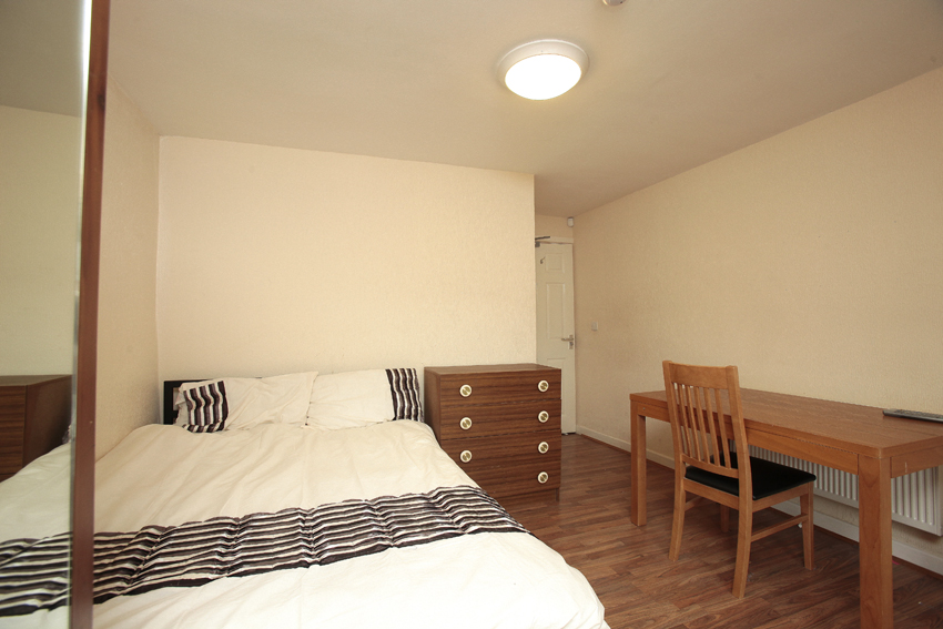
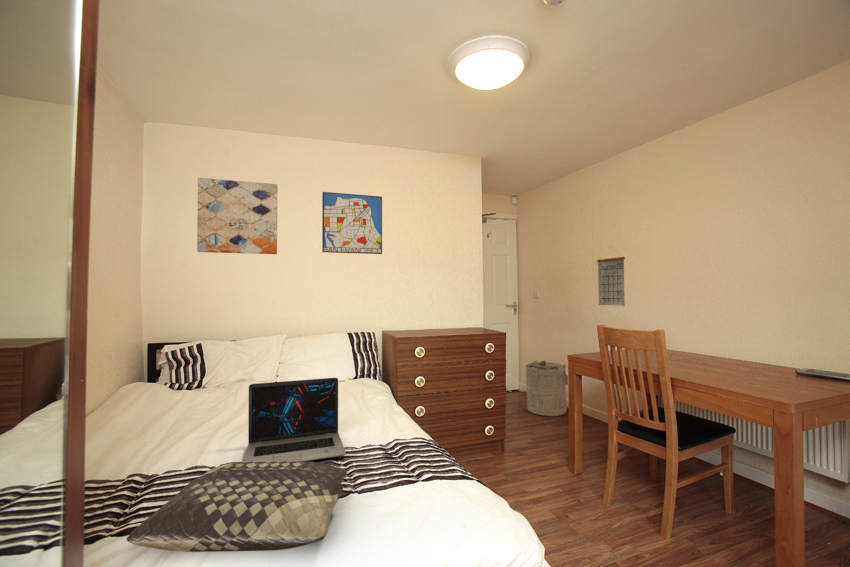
+ calendar (610, 276)
+ wall art (352, 223)
+ wall art (238, 217)
+ laundry hamper (545, 385)
+ laptop (295, 420)
+ cushion (255, 500)
